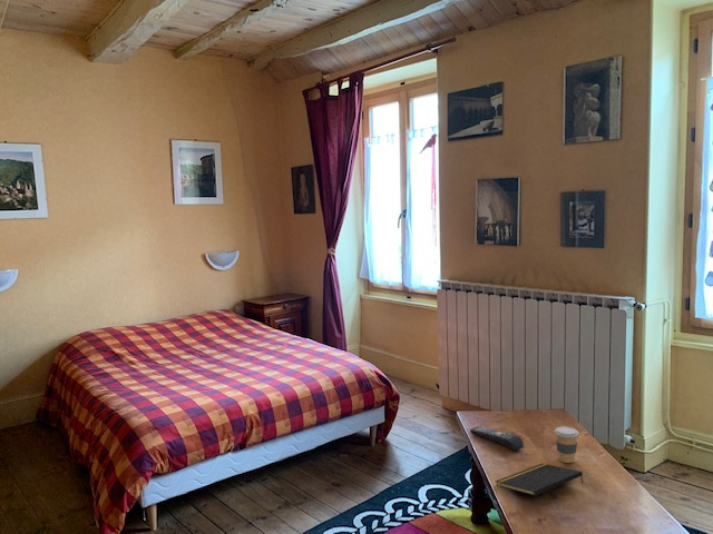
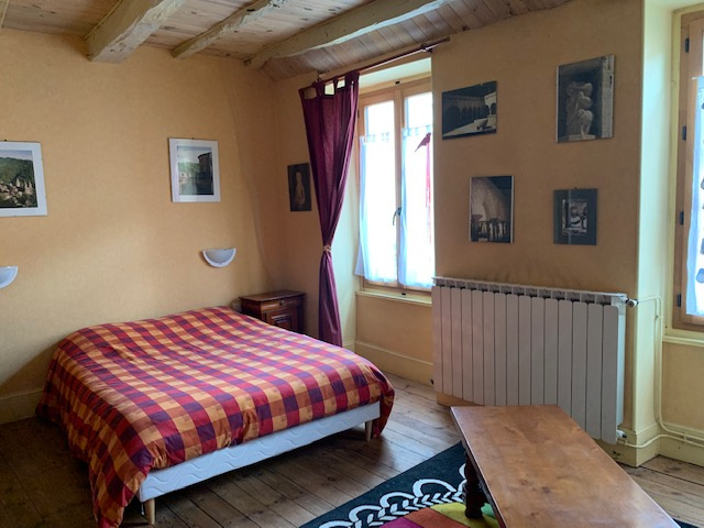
- notepad (538, 478)
- coffee cup (566, 445)
- remote control (496, 436)
